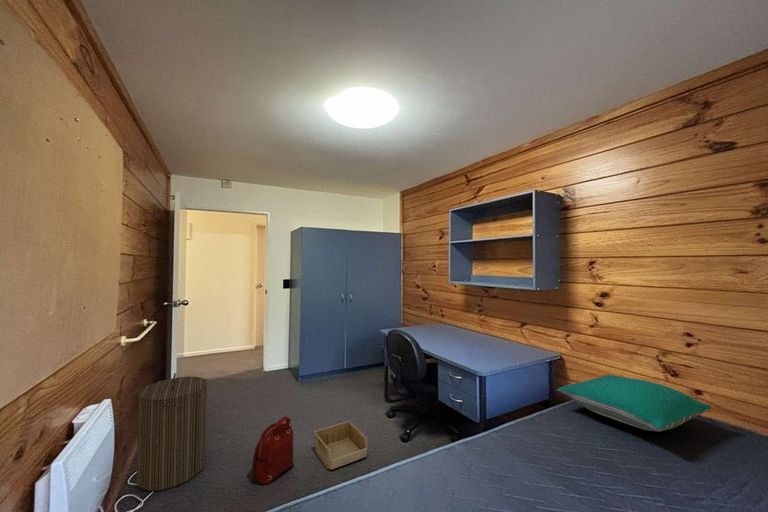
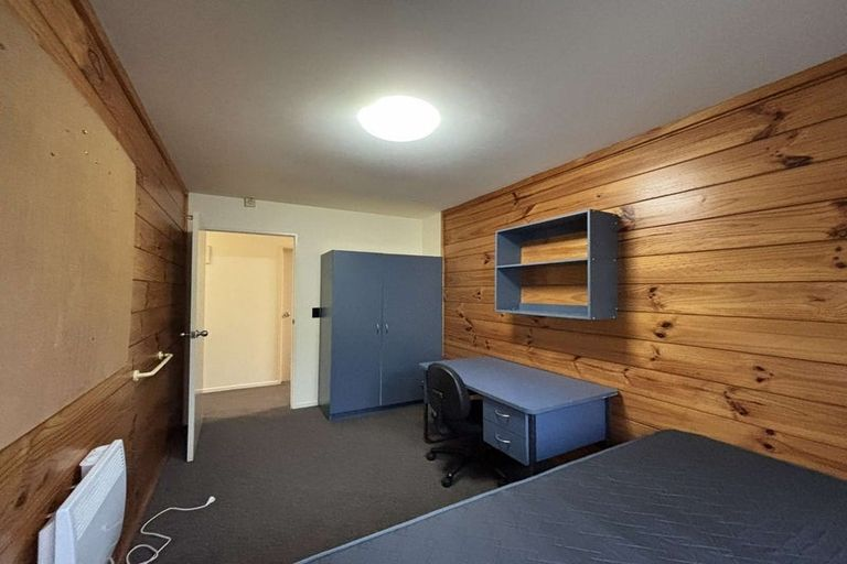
- storage bin (340, 444)
- laundry hamper (173, 421)
- backpack (276, 442)
- pillow (628, 398)
